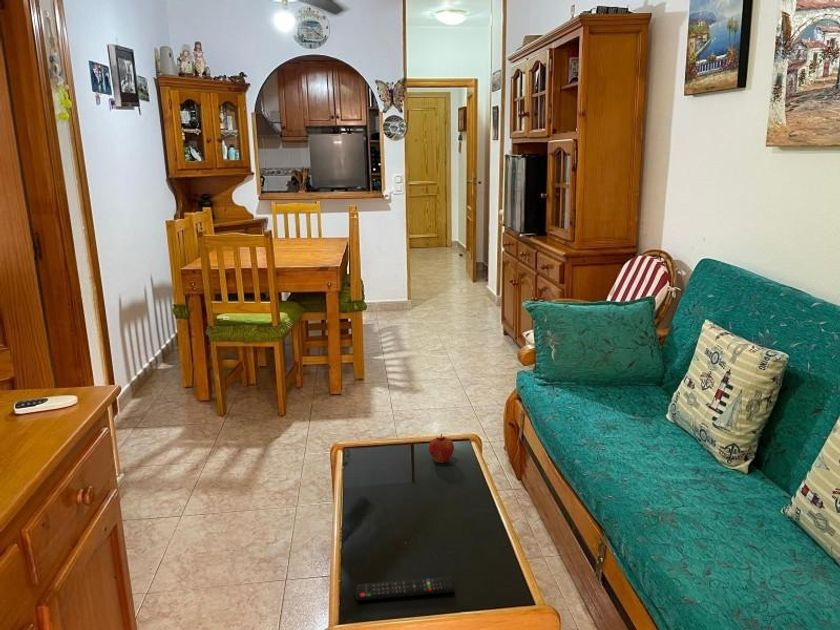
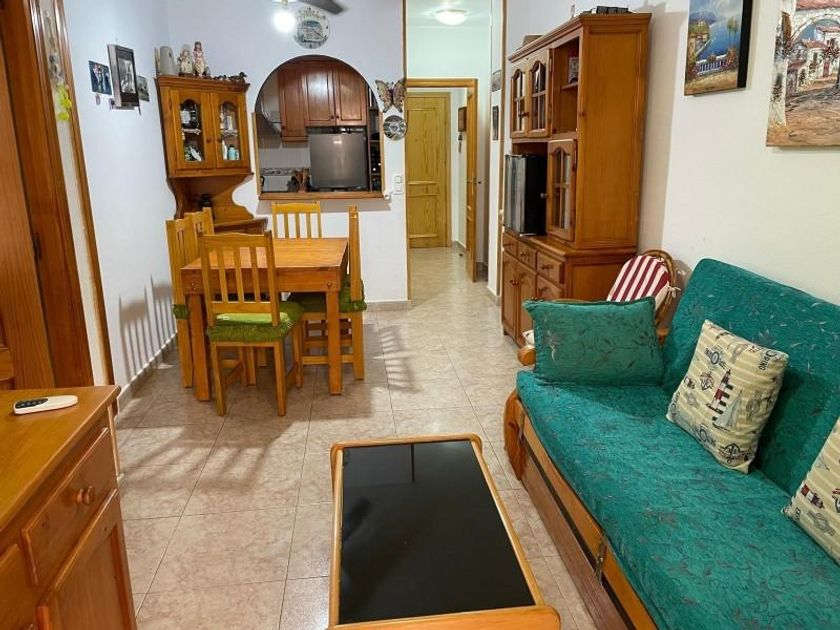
- apple (441, 447)
- remote control (404, 589)
